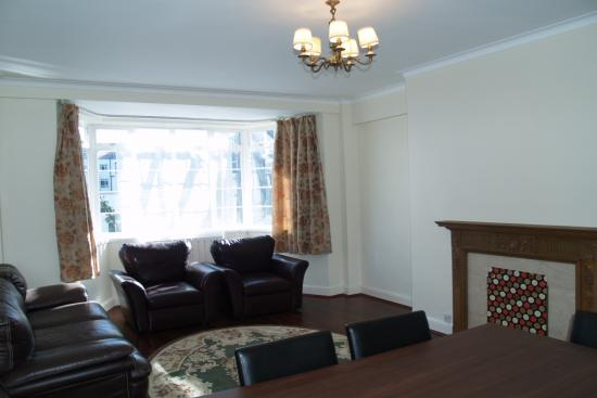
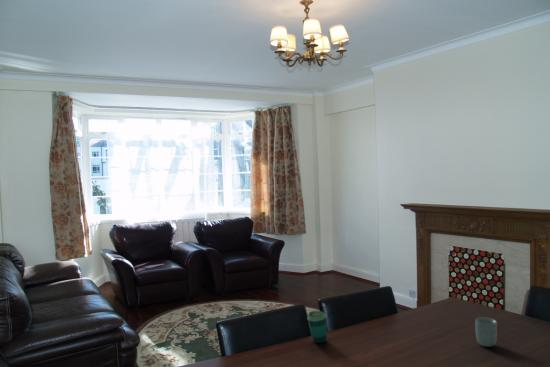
+ cup (486, 332)
+ cup (317, 326)
